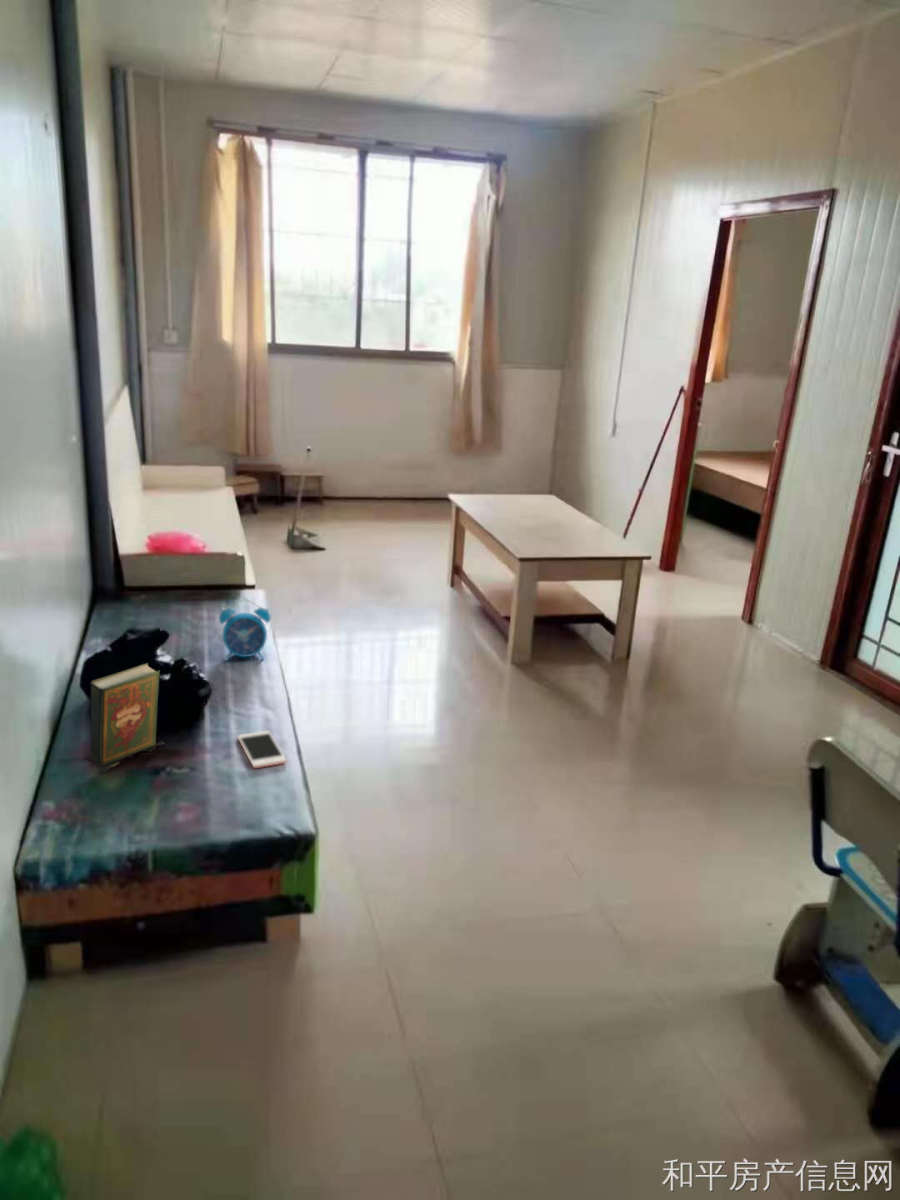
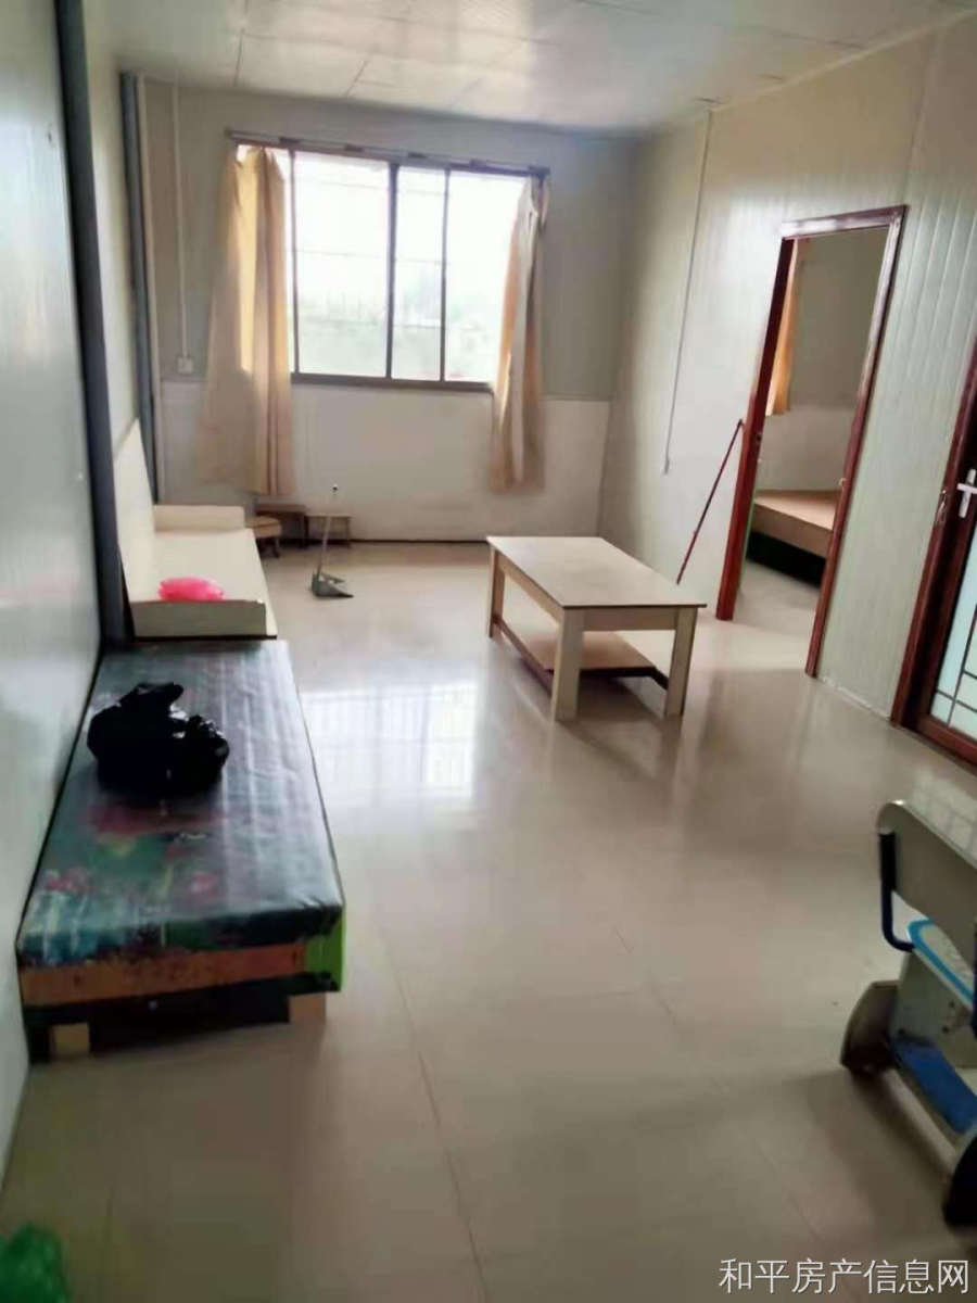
- book (123, 716)
- alarm clock (245, 630)
- cell phone (261, 748)
